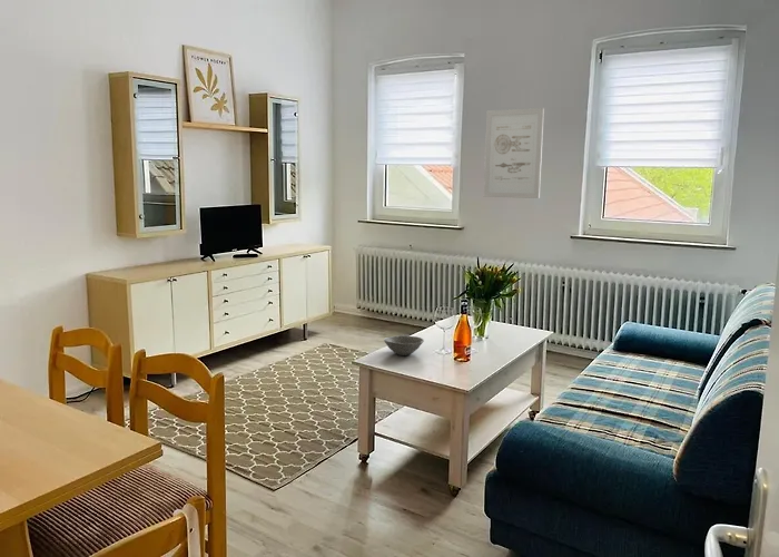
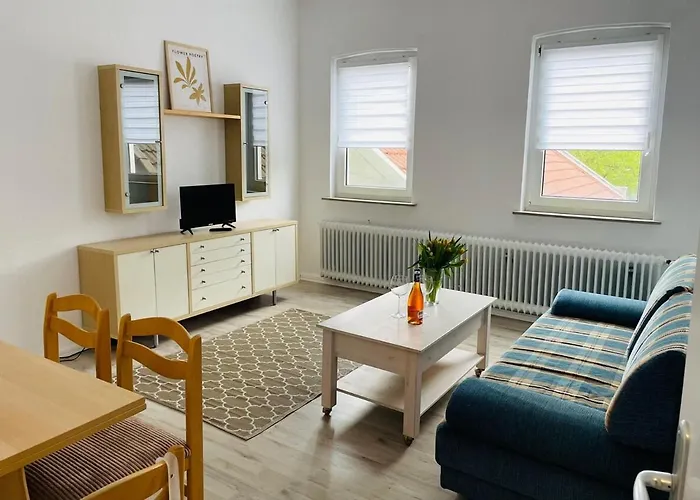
- bowl (403, 345)
- wall art (512, 154)
